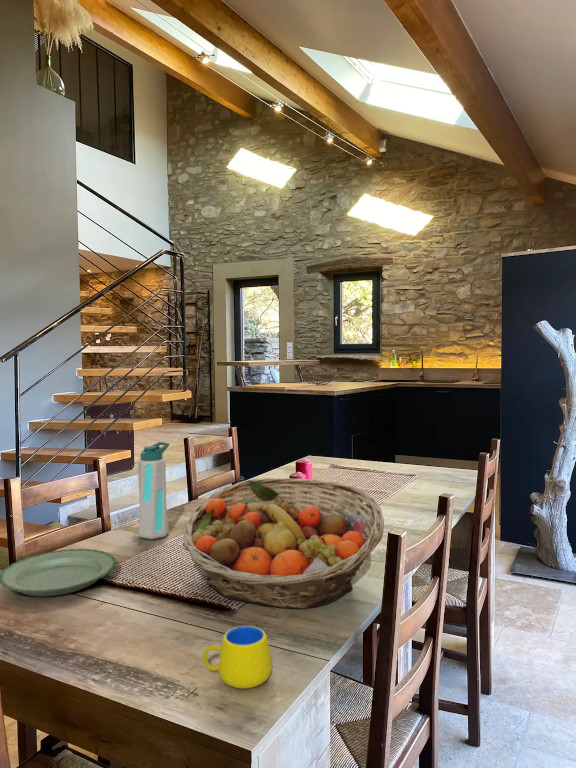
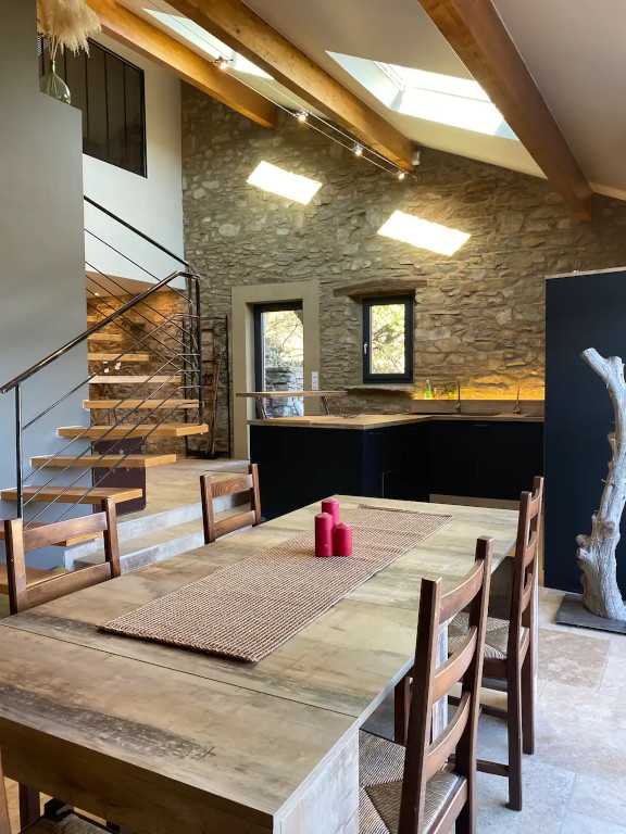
- water bottle (154, 490)
- plate (59, 574)
- mug (237, 656)
- fruit basket (281, 537)
